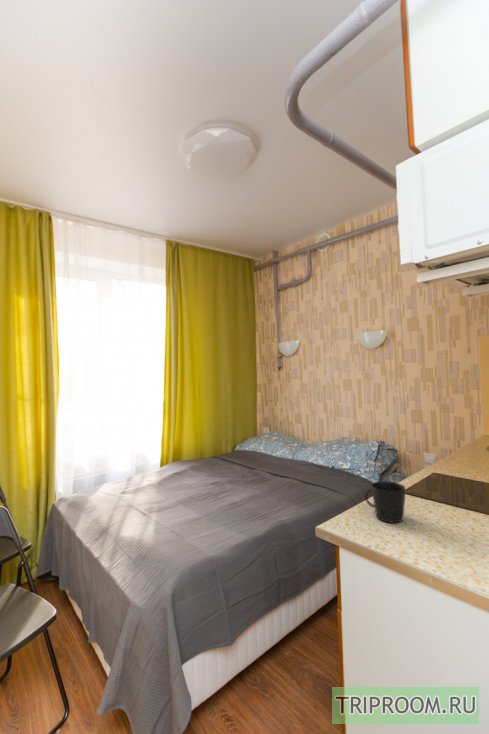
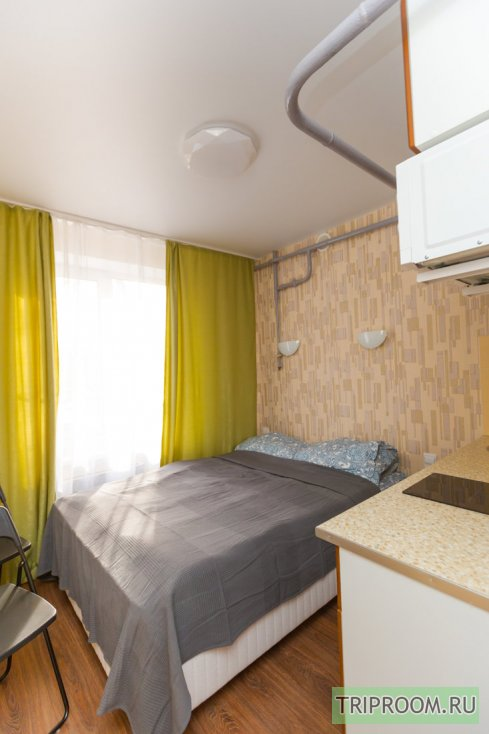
- cup (384, 501)
